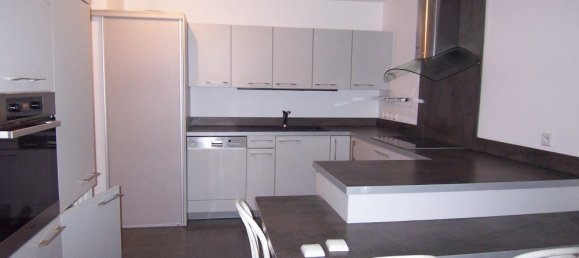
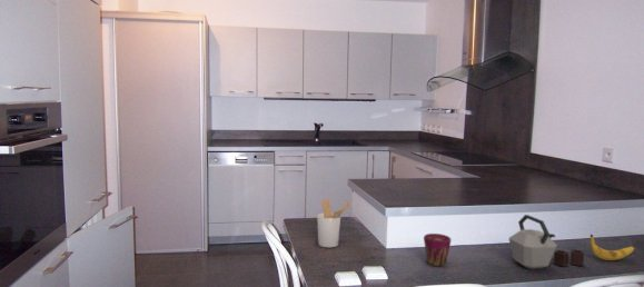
+ utensil holder (334, 222)
+ cup (437, 248)
+ kettle (549, 240)
+ banana (612, 250)
